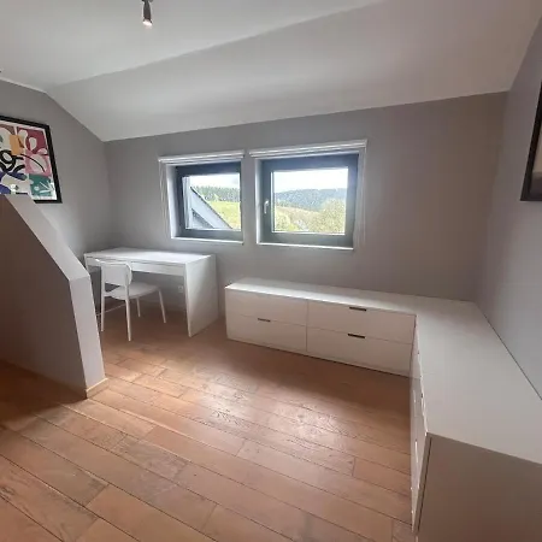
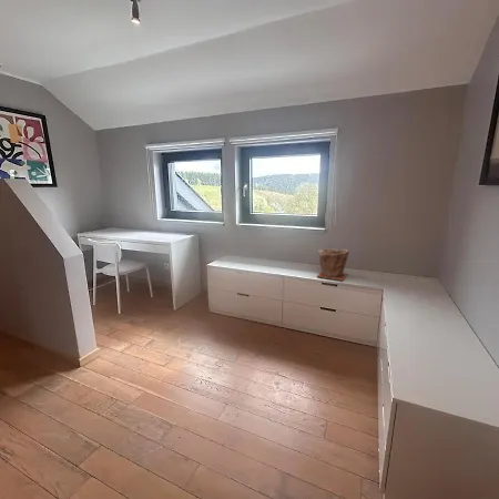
+ plant pot (333, 262)
